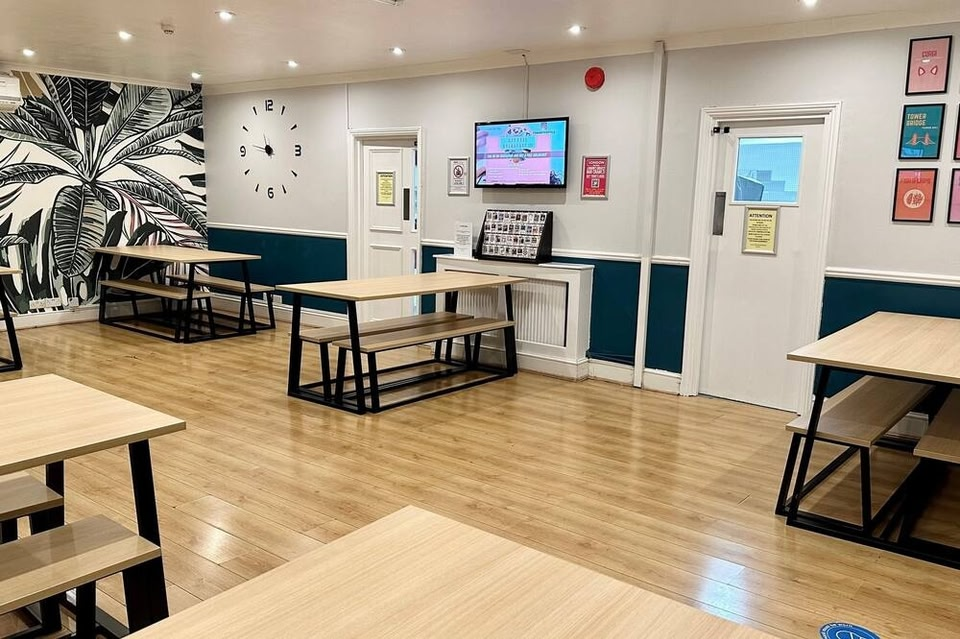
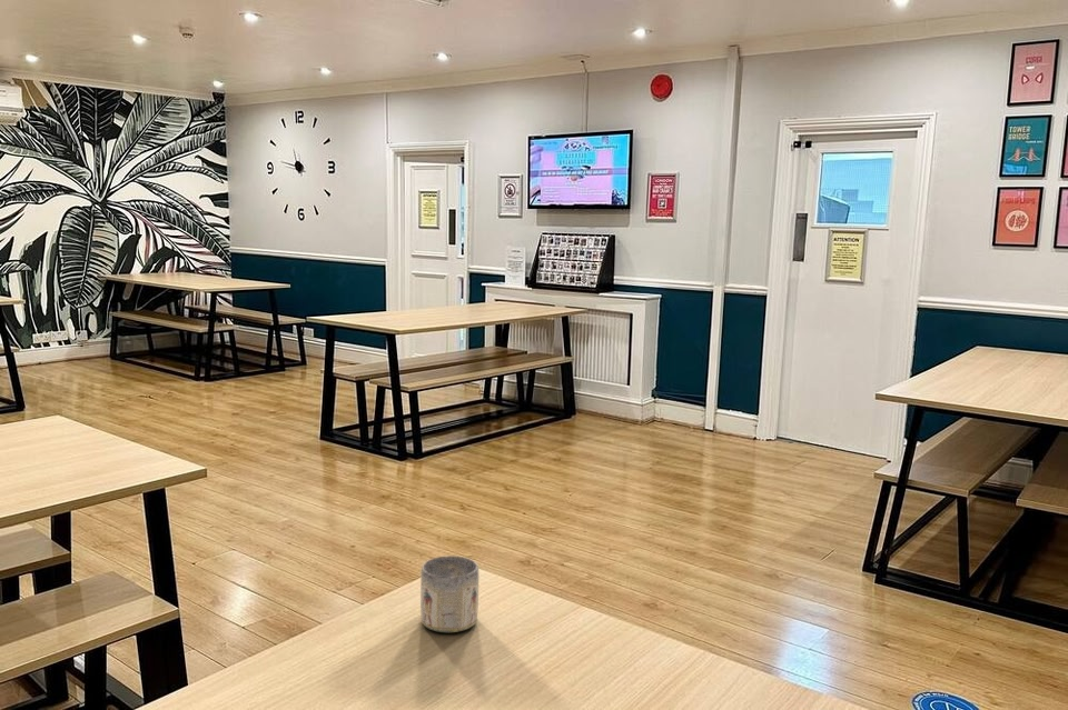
+ mug (448, 588)
